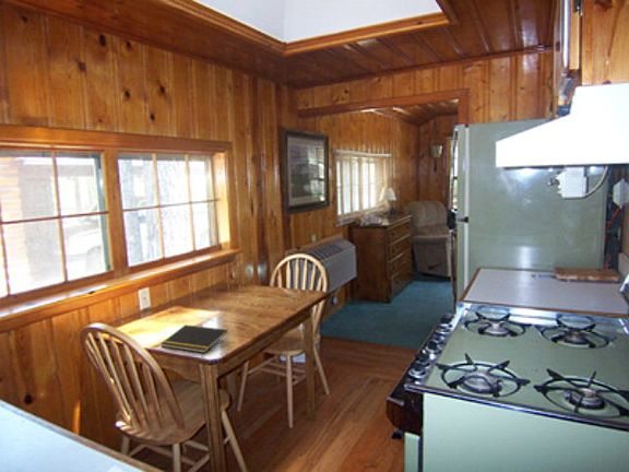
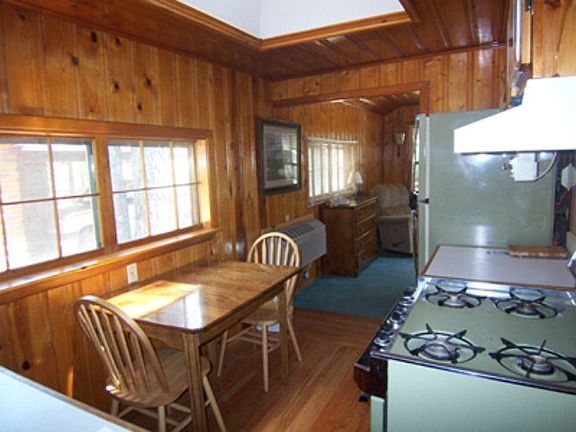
- notepad (194, 338)
